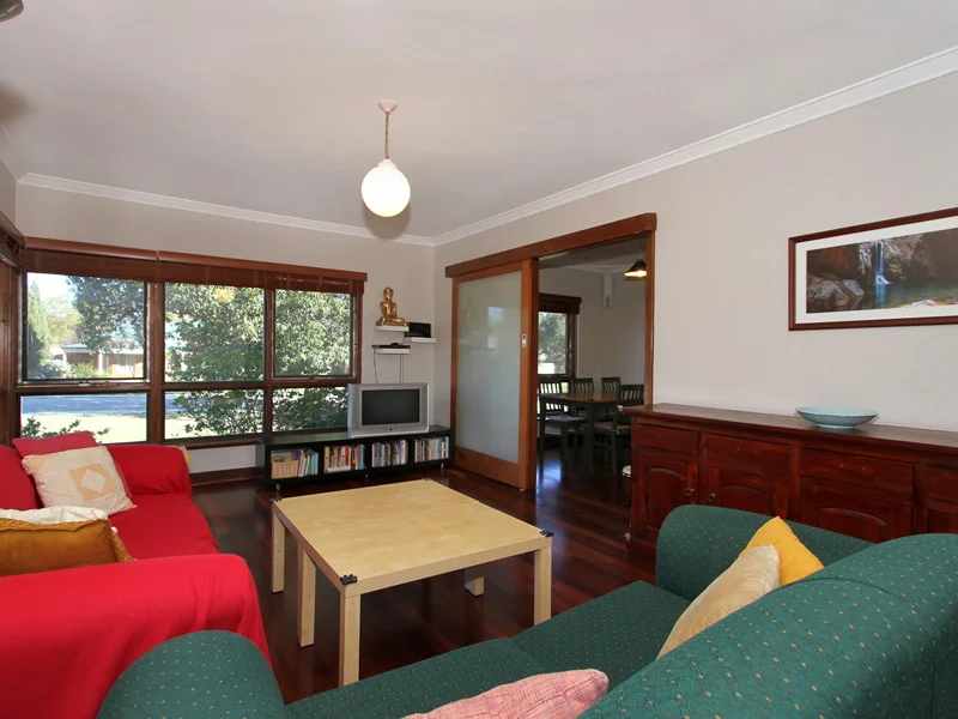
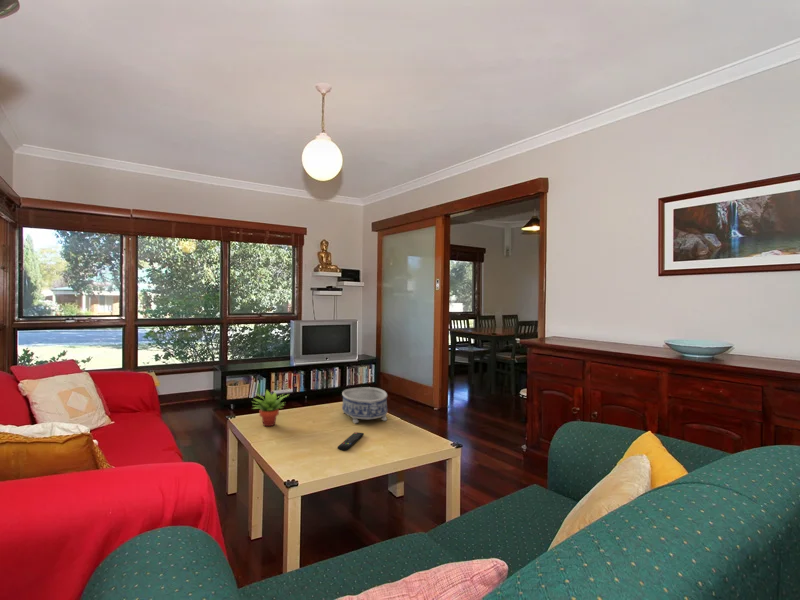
+ remote control (351, 440)
+ succulent plant (269, 407)
+ decorative bowl (364, 404)
